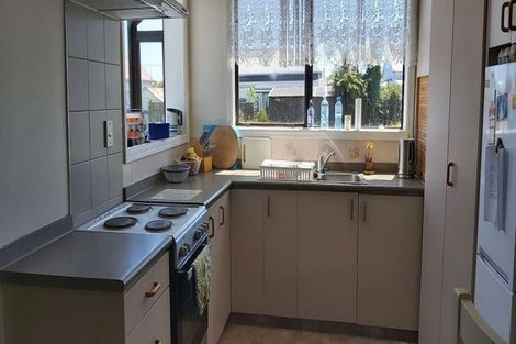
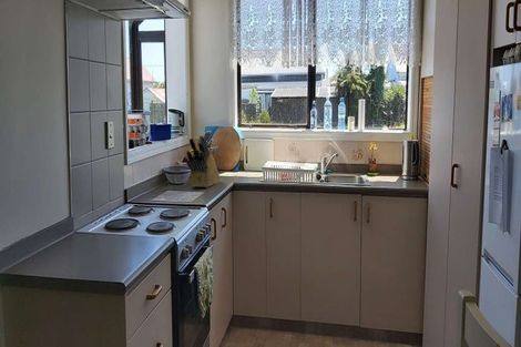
+ knife block (203, 160)
